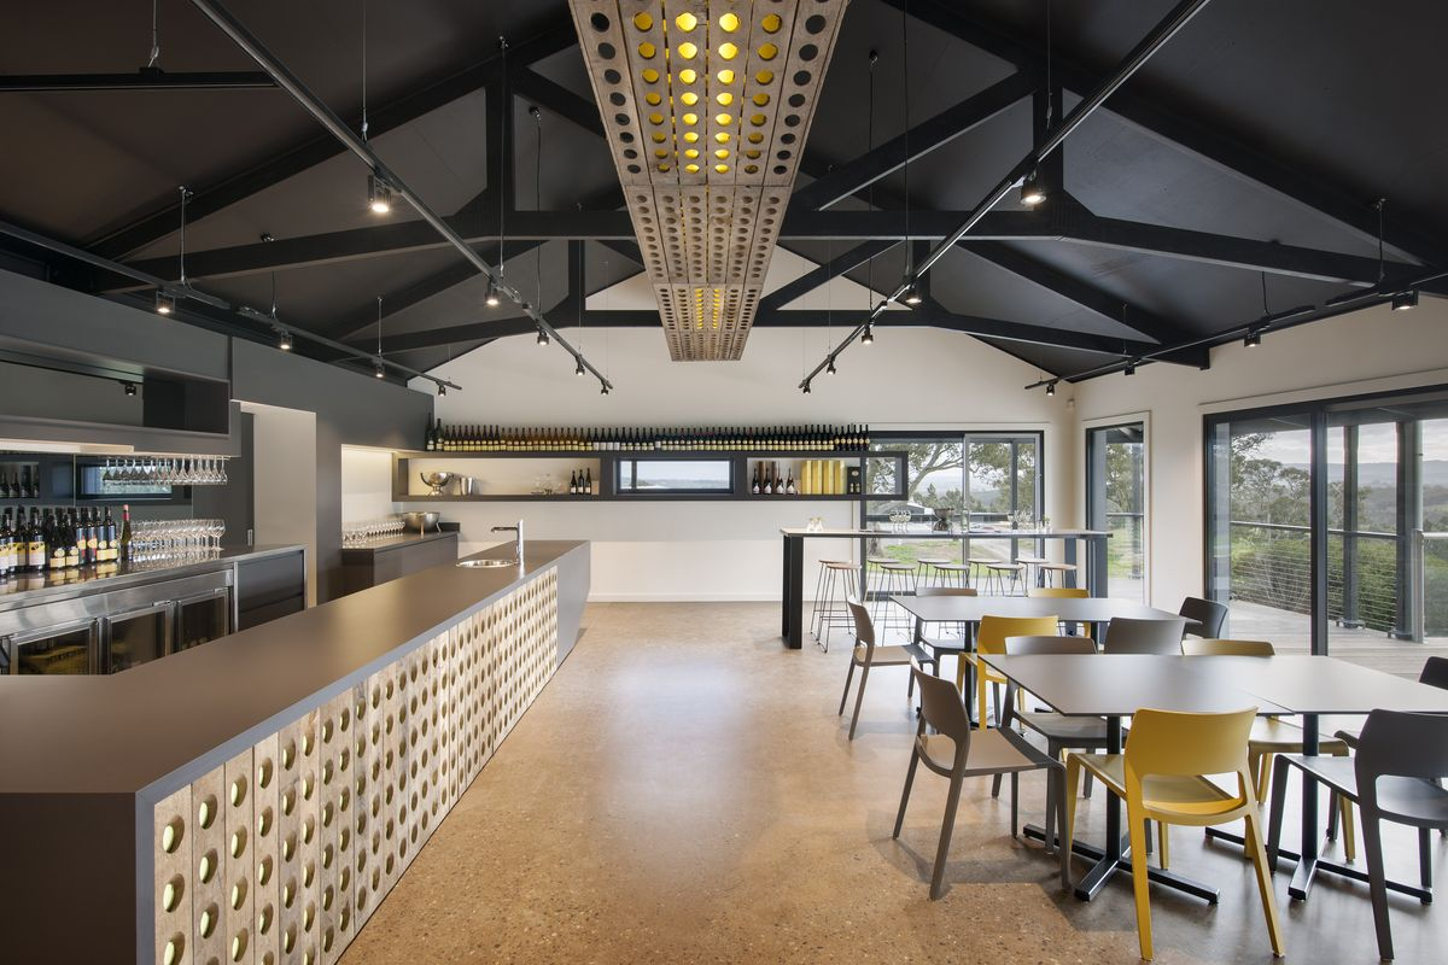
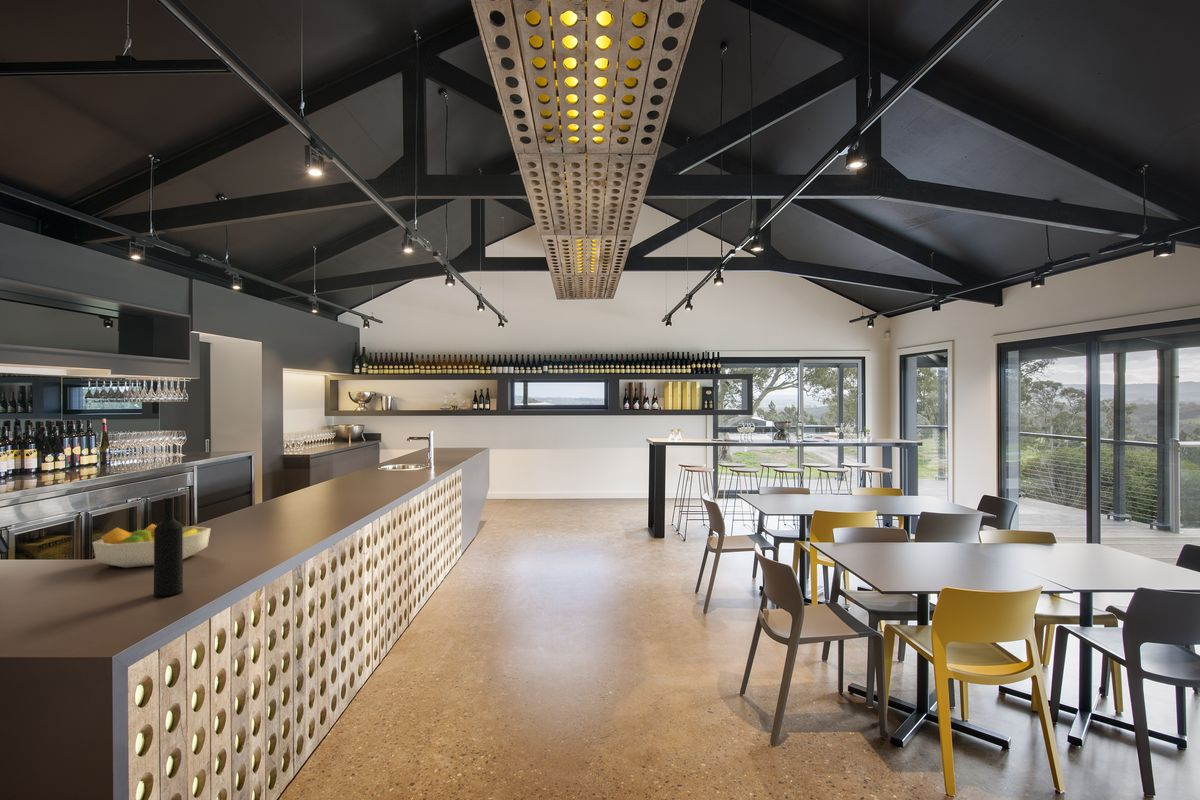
+ wine bottle (168, 545)
+ fruit bowl (153, 541)
